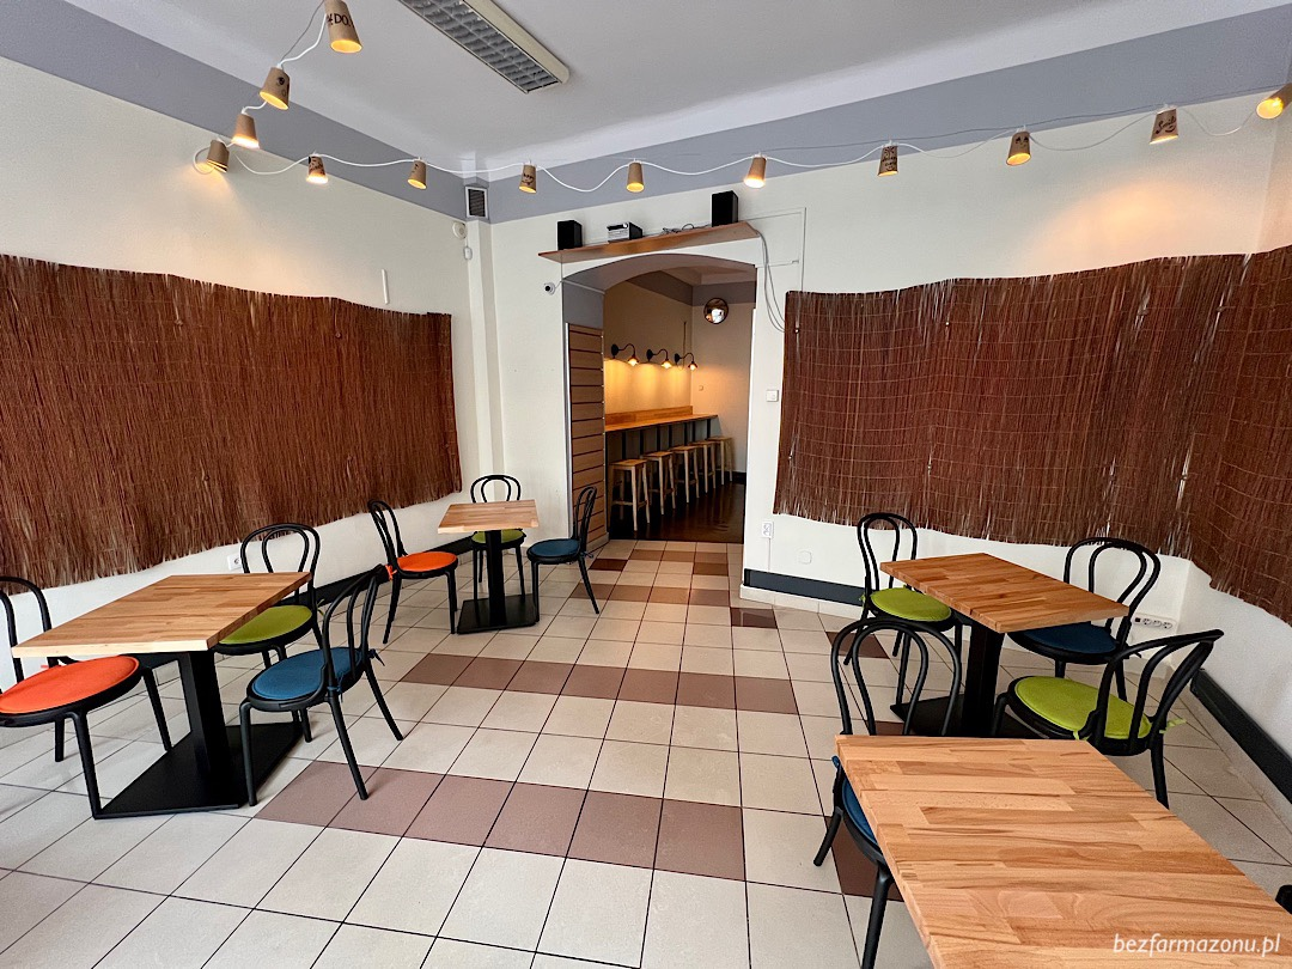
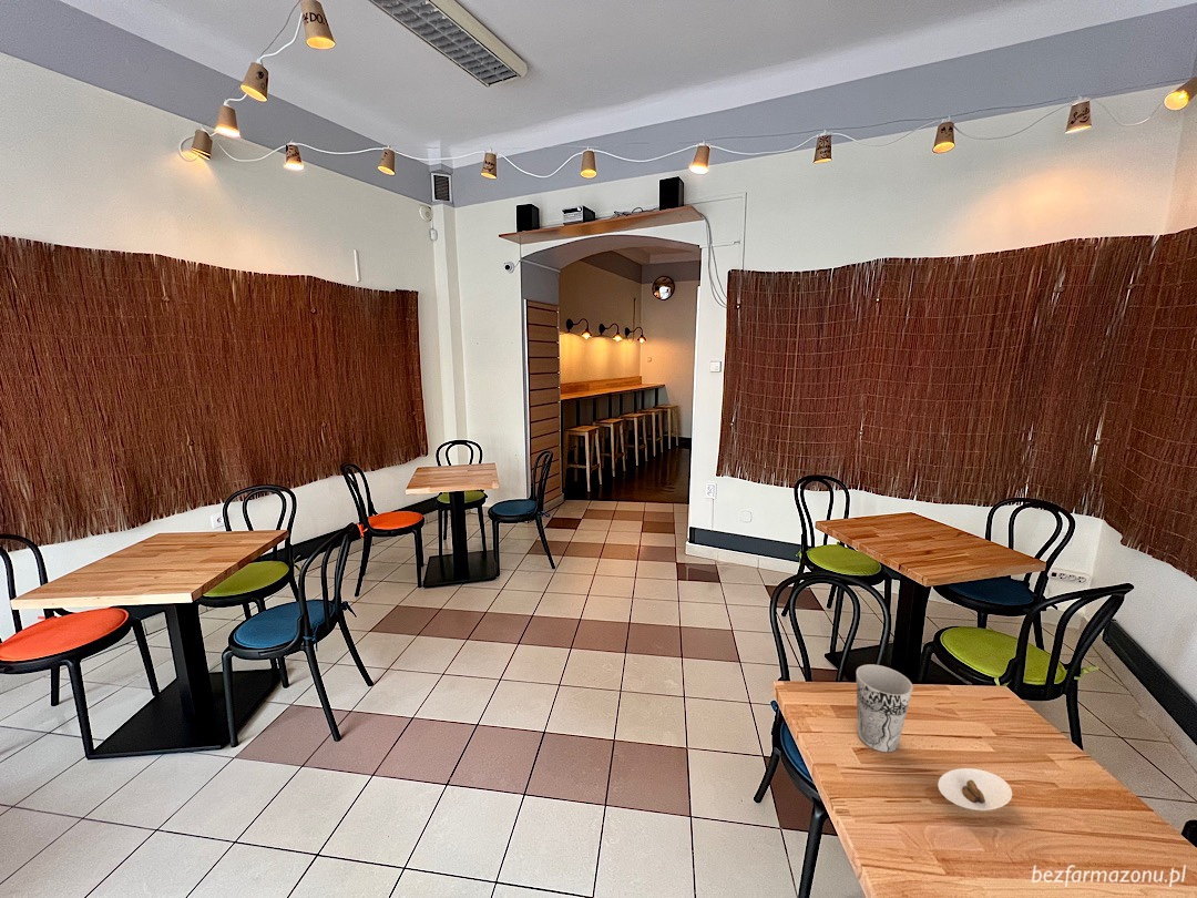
+ saucer (973, 793)
+ cup (880, 708)
